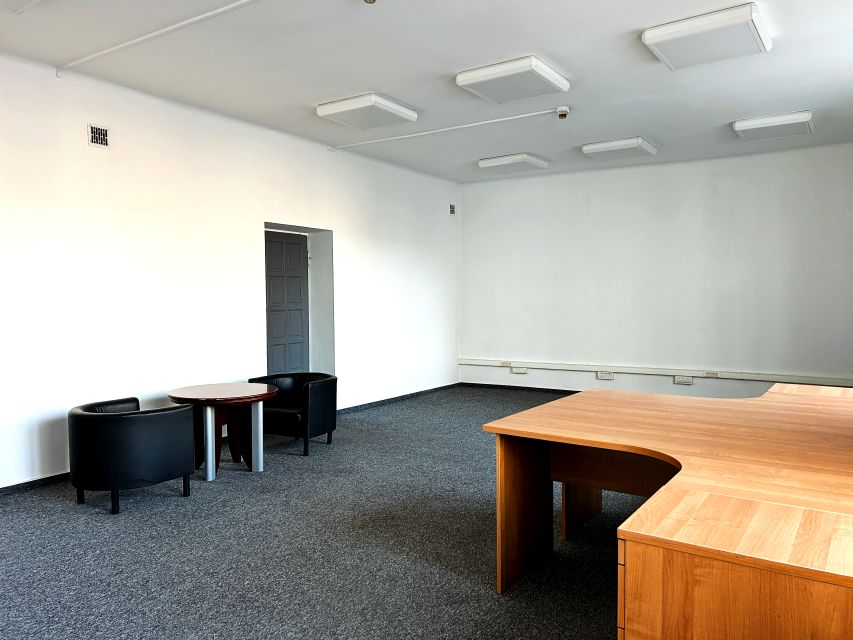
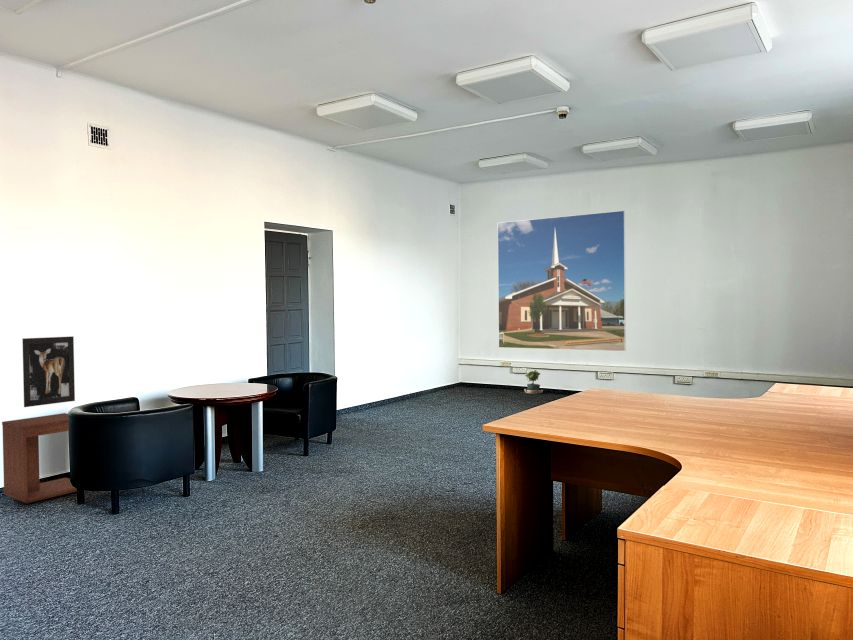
+ potted plant (532, 380)
+ side table (38, 457)
+ wall art (49, 370)
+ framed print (558, 283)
